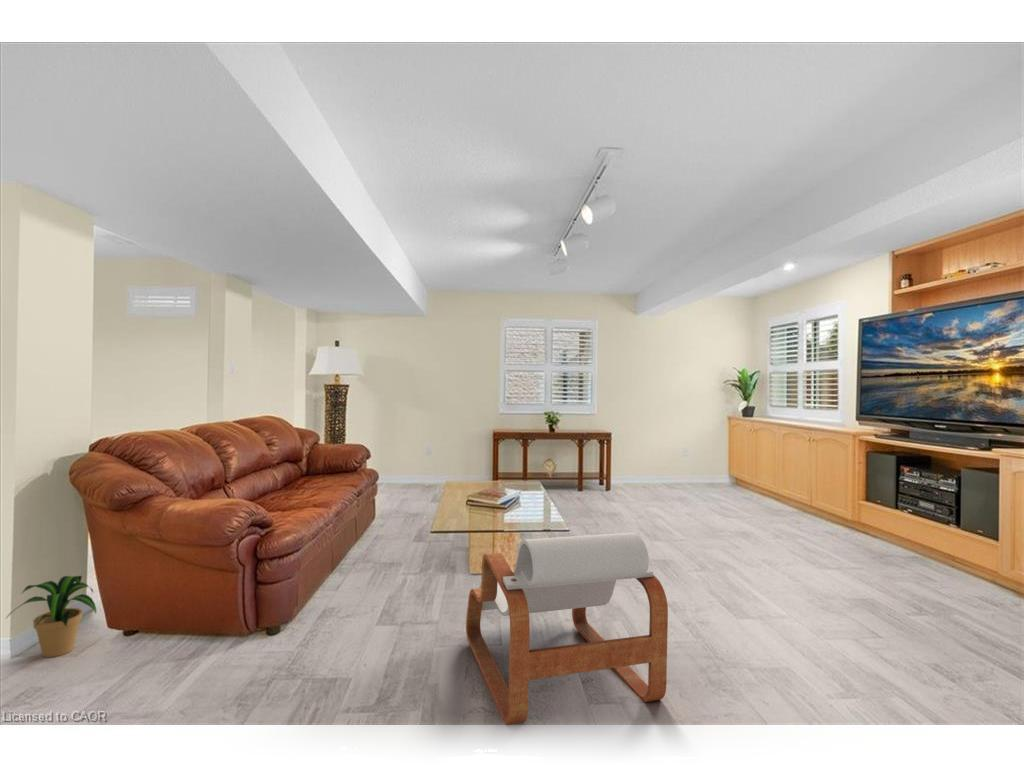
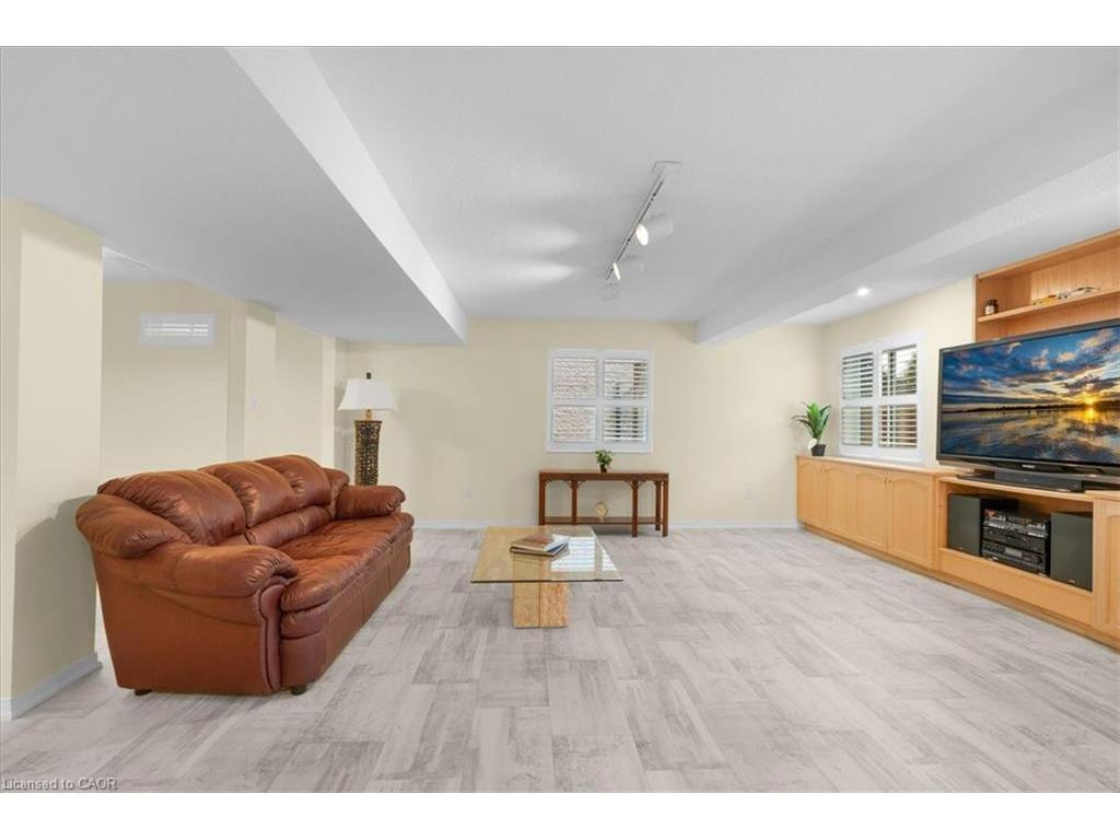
- potted plant (58, 617)
- lounge chair (551, 589)
